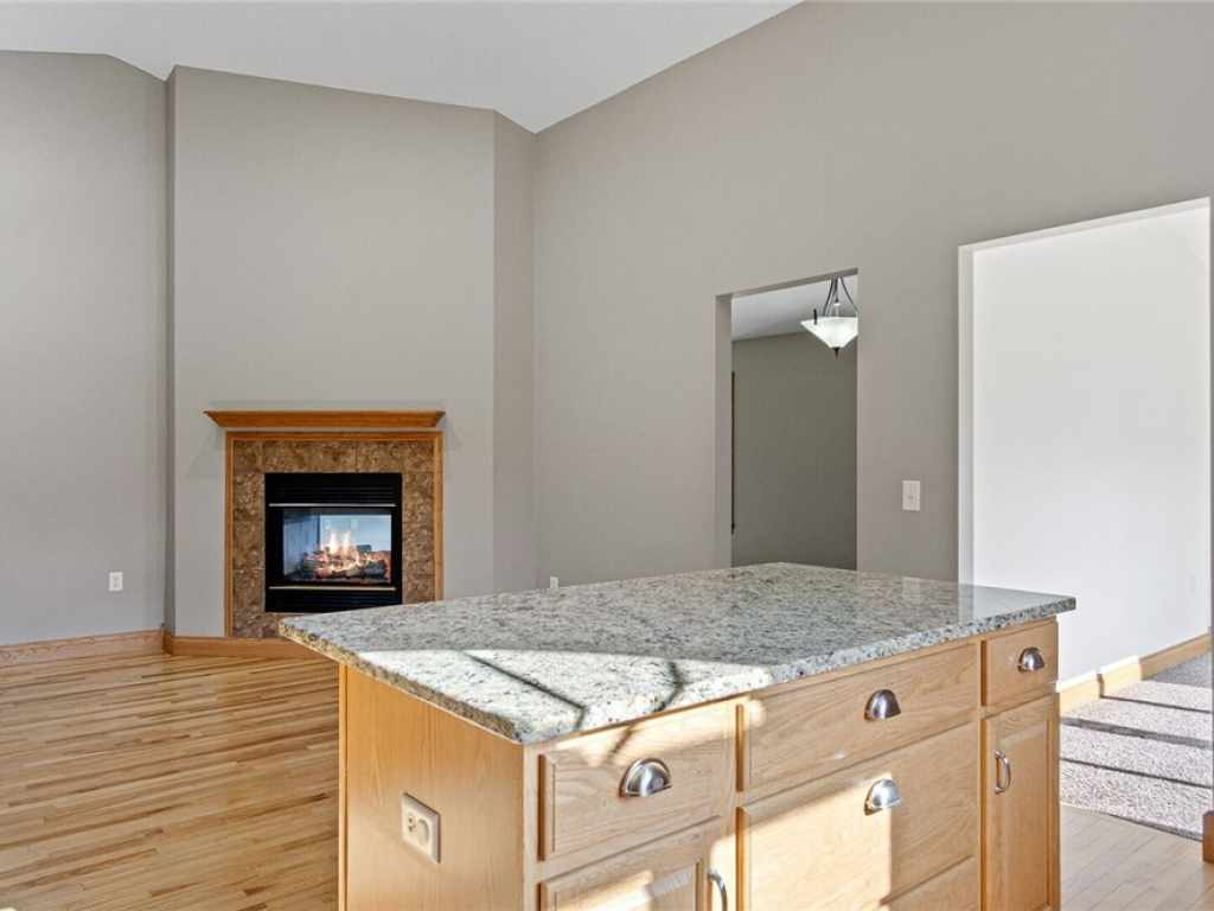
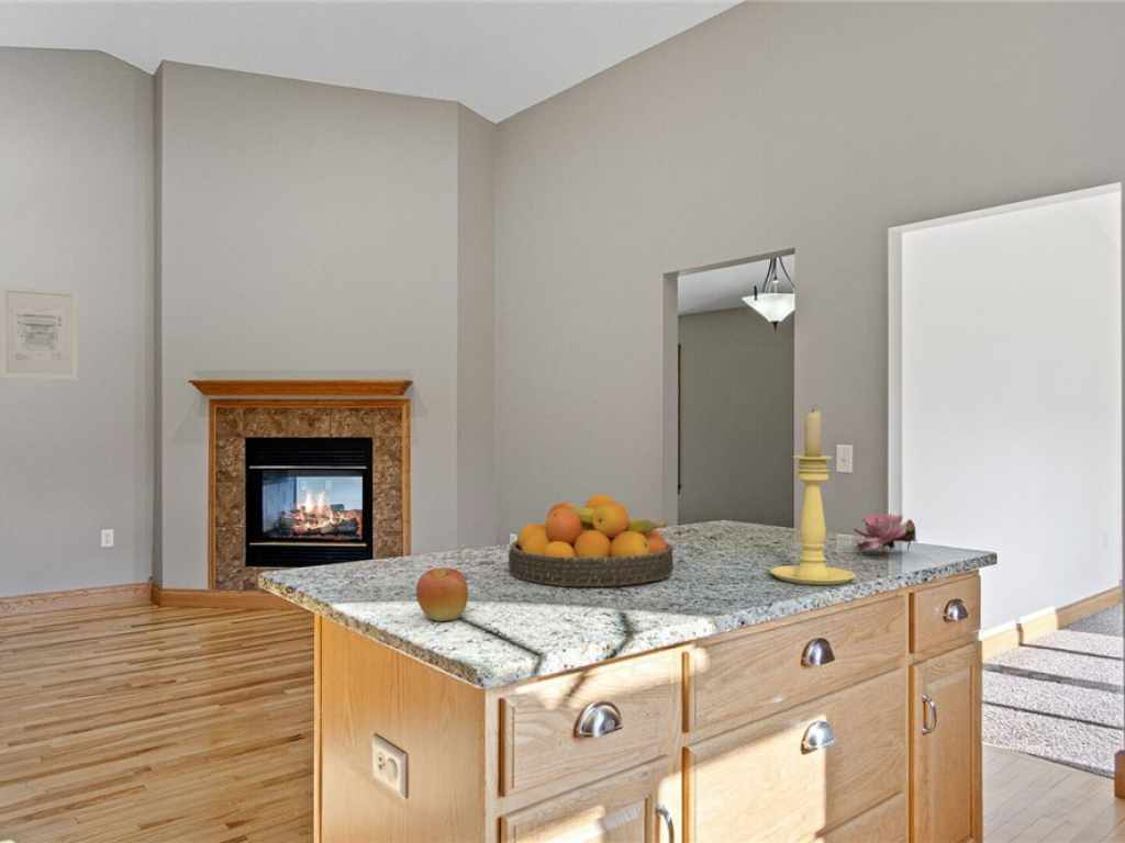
+ candle holder (812, 492)
+ wall art (40, 333)
+ fruit bowl (590, 535)
+ flower (884, 533)
+ apple (442, 594)
